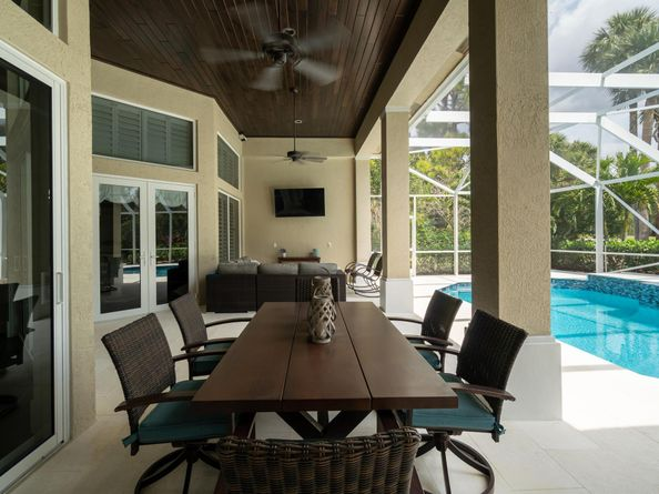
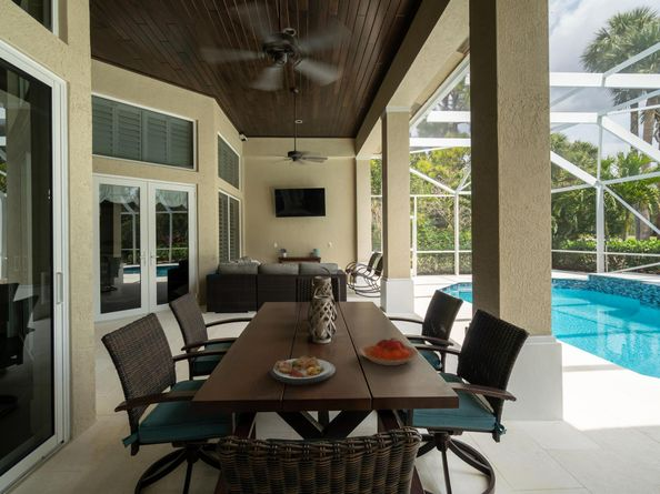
+ plate (388, 347)
+ plate (302, 366)
